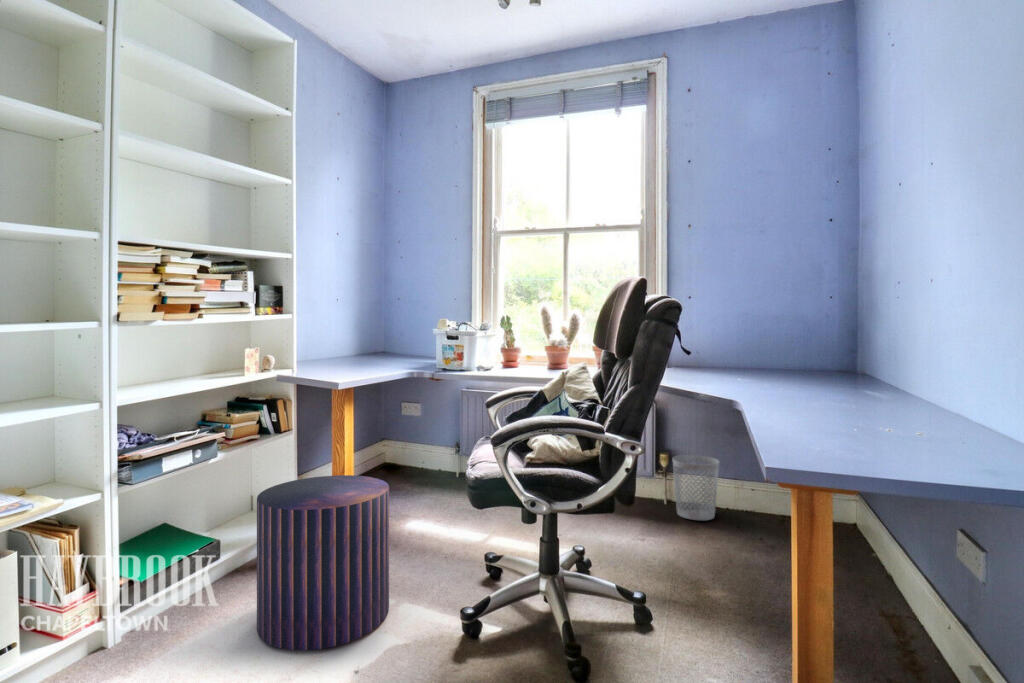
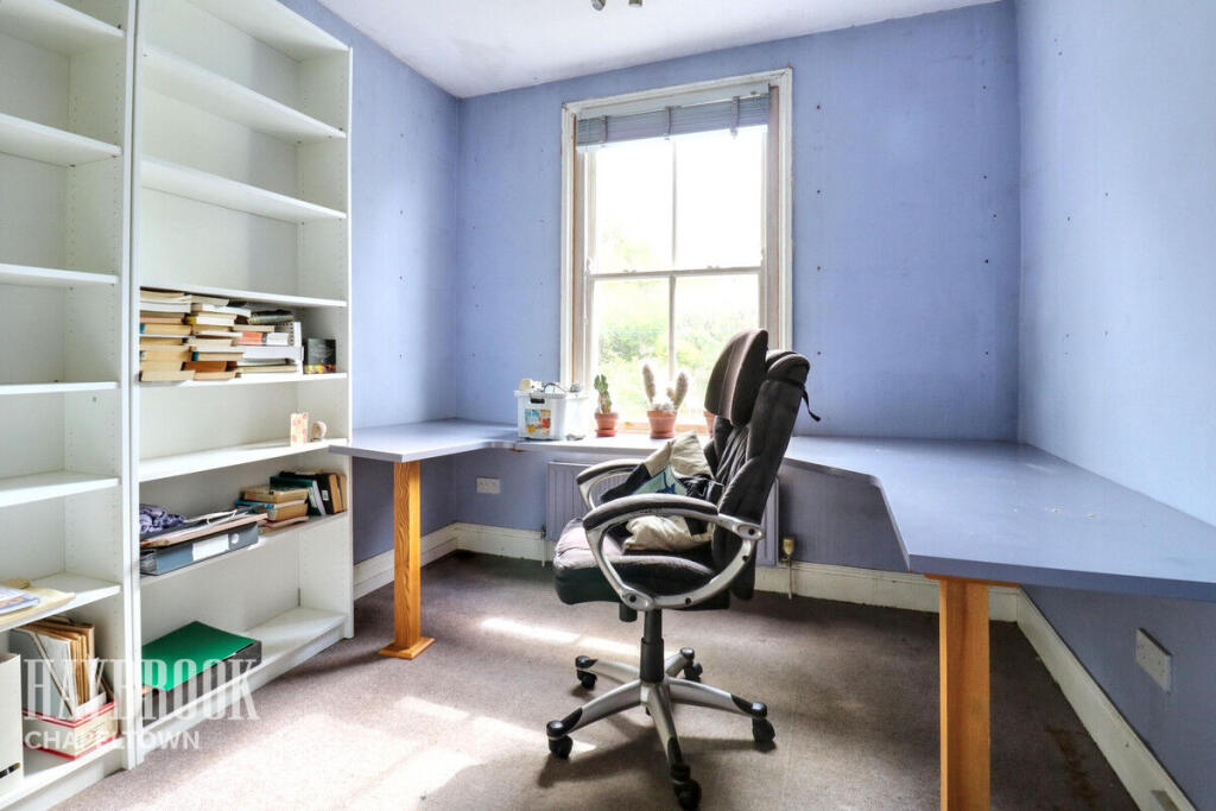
- stool (325, 552)
- wastebasket (695, 487)
